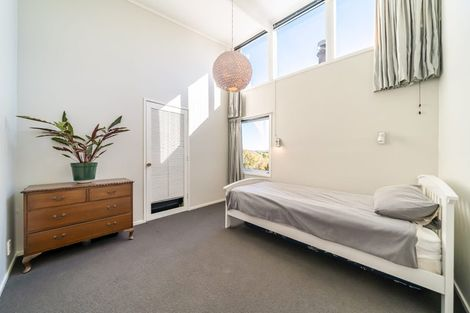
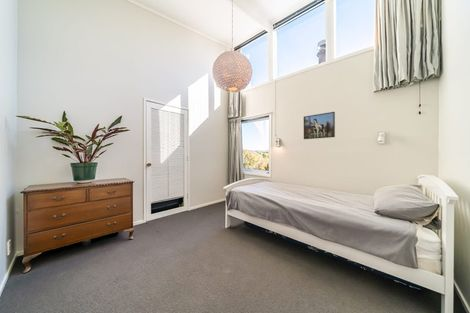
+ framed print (318, 126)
